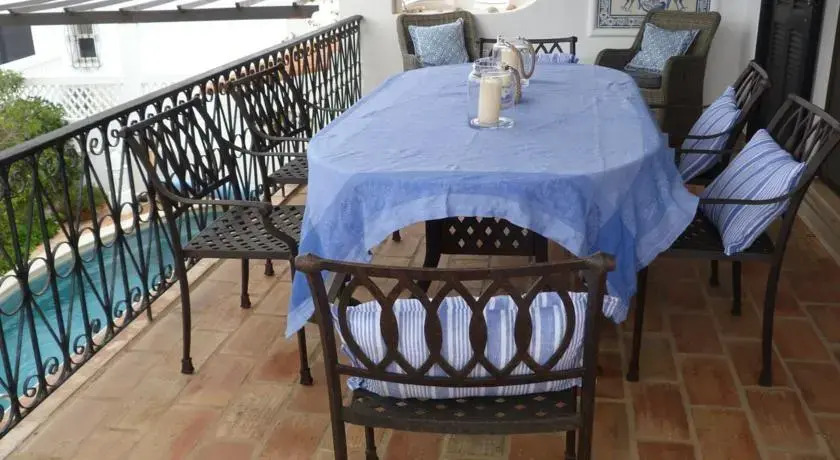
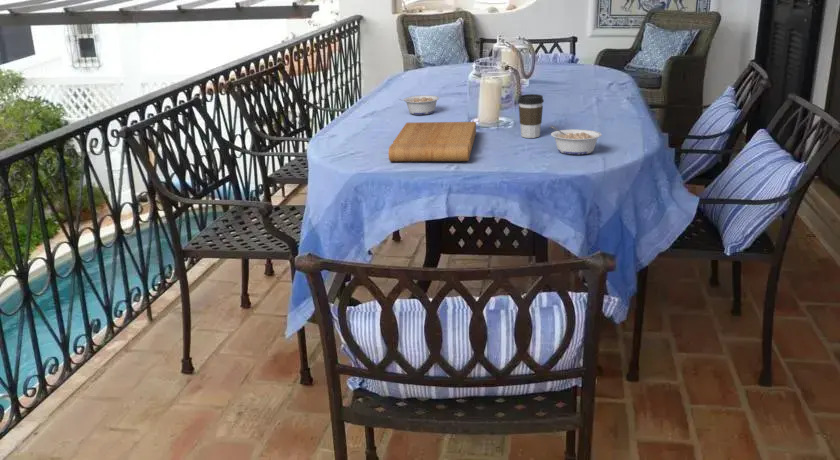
+ legume (421, 104)
+ legume (573, 140)
+ cutting board (435, 140)
+ coffee cup (530, 116)
